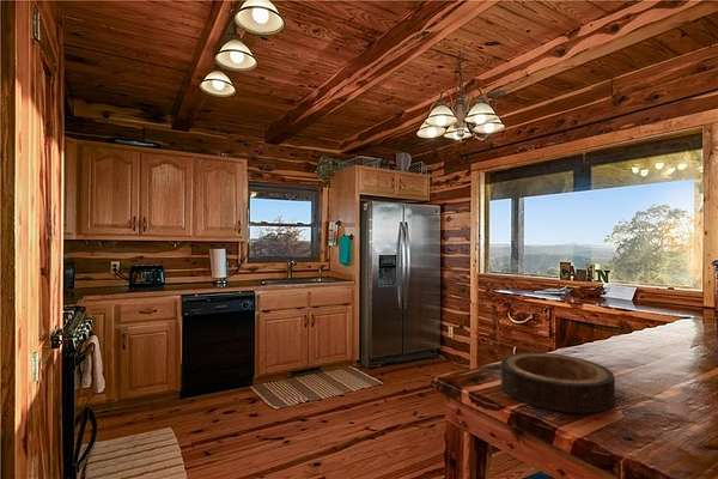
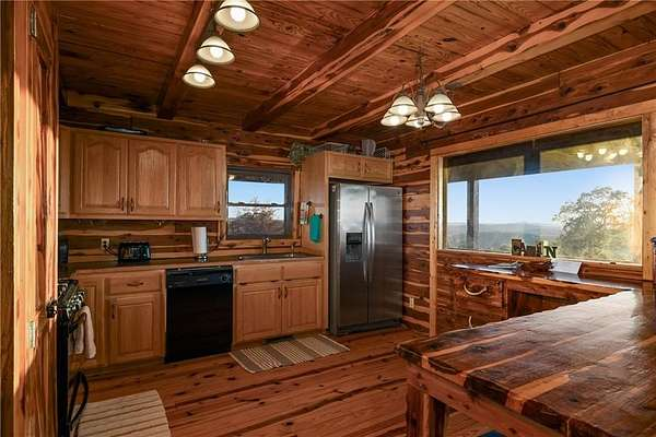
- wooden bowl (554, 378)
